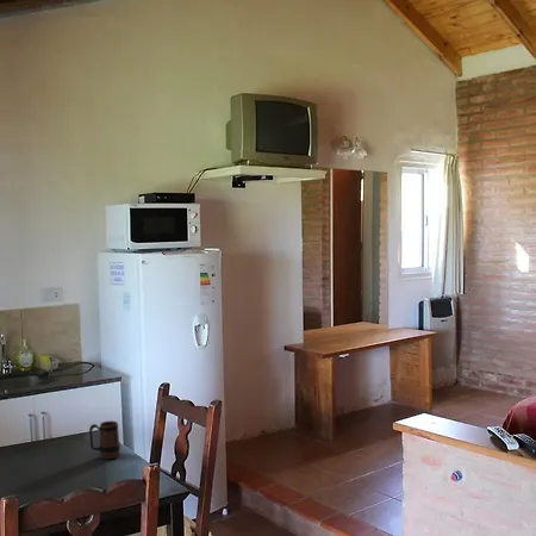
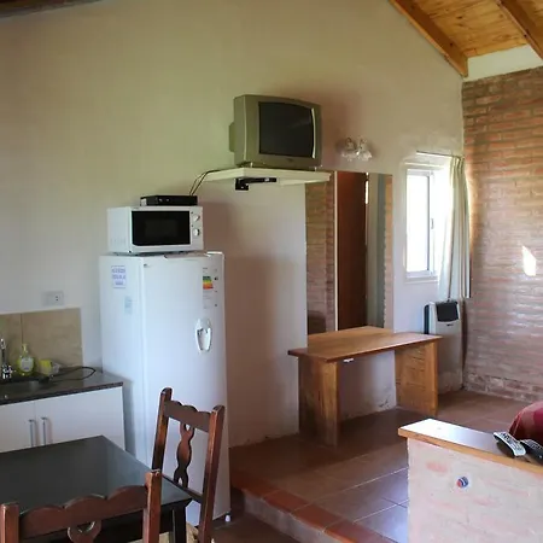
- mug (104, 440)
